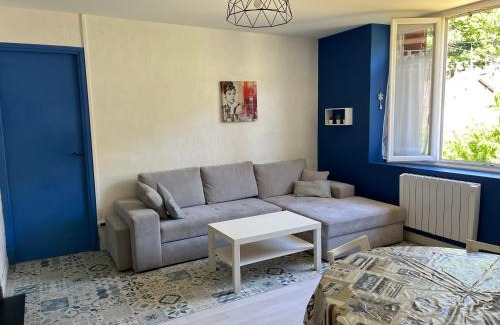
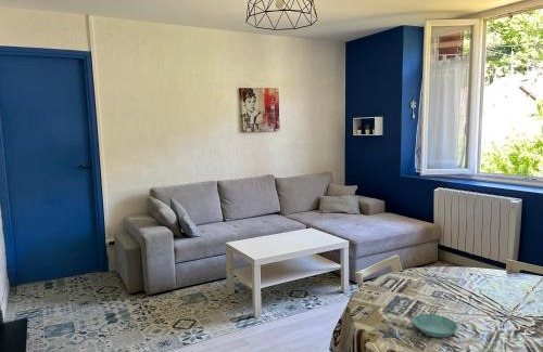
+ saucer (434, 326)
